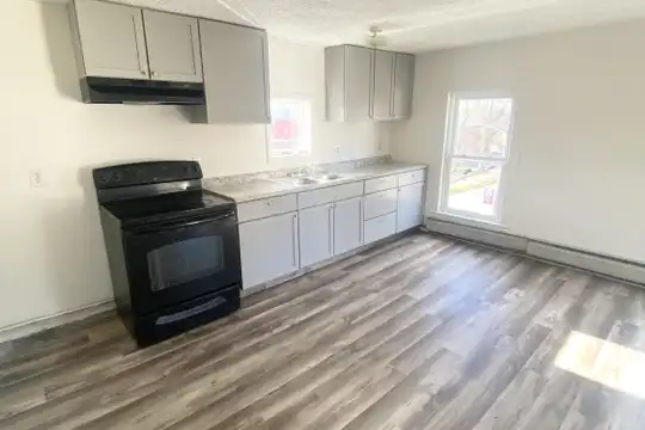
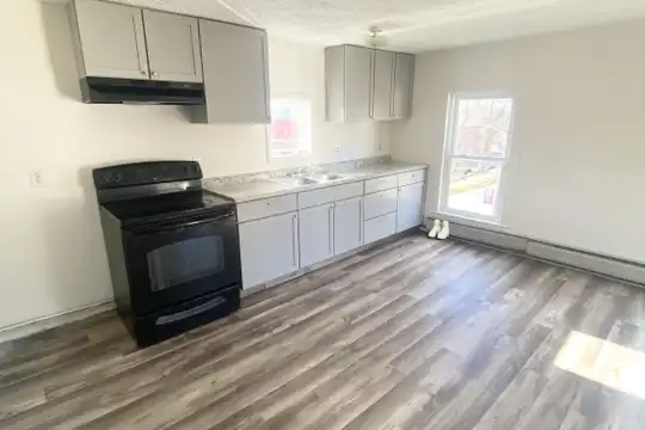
+ boots (438, 228)
